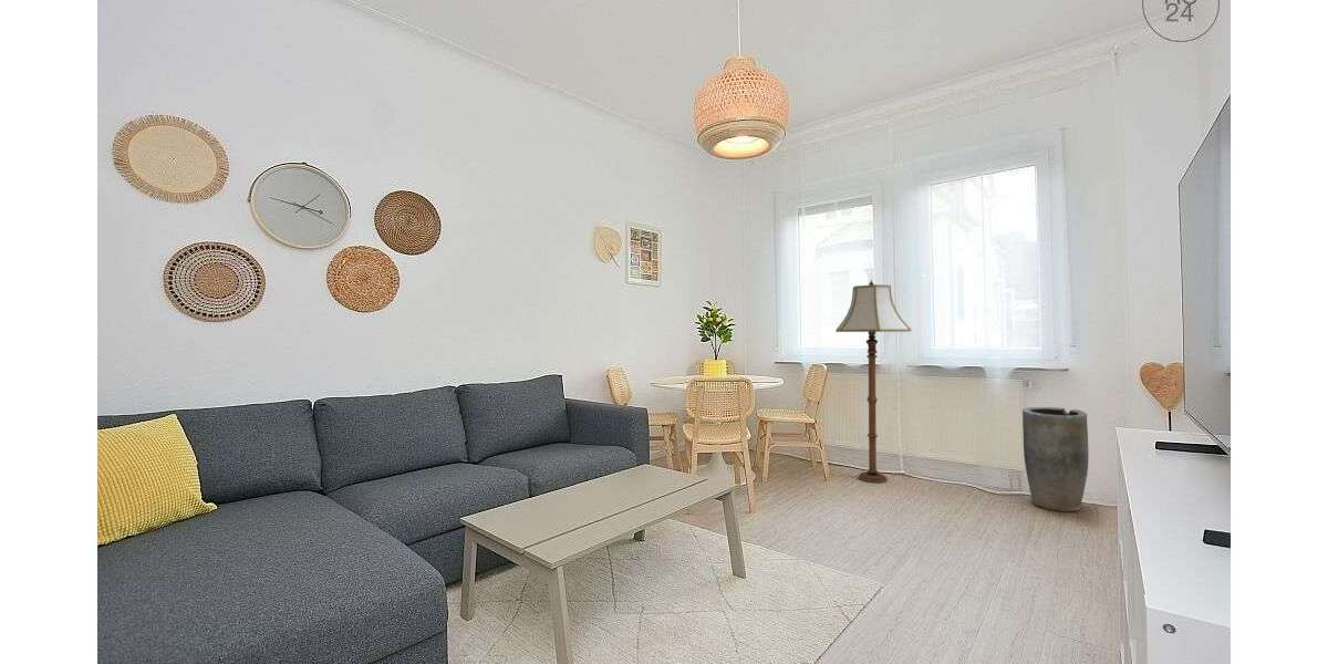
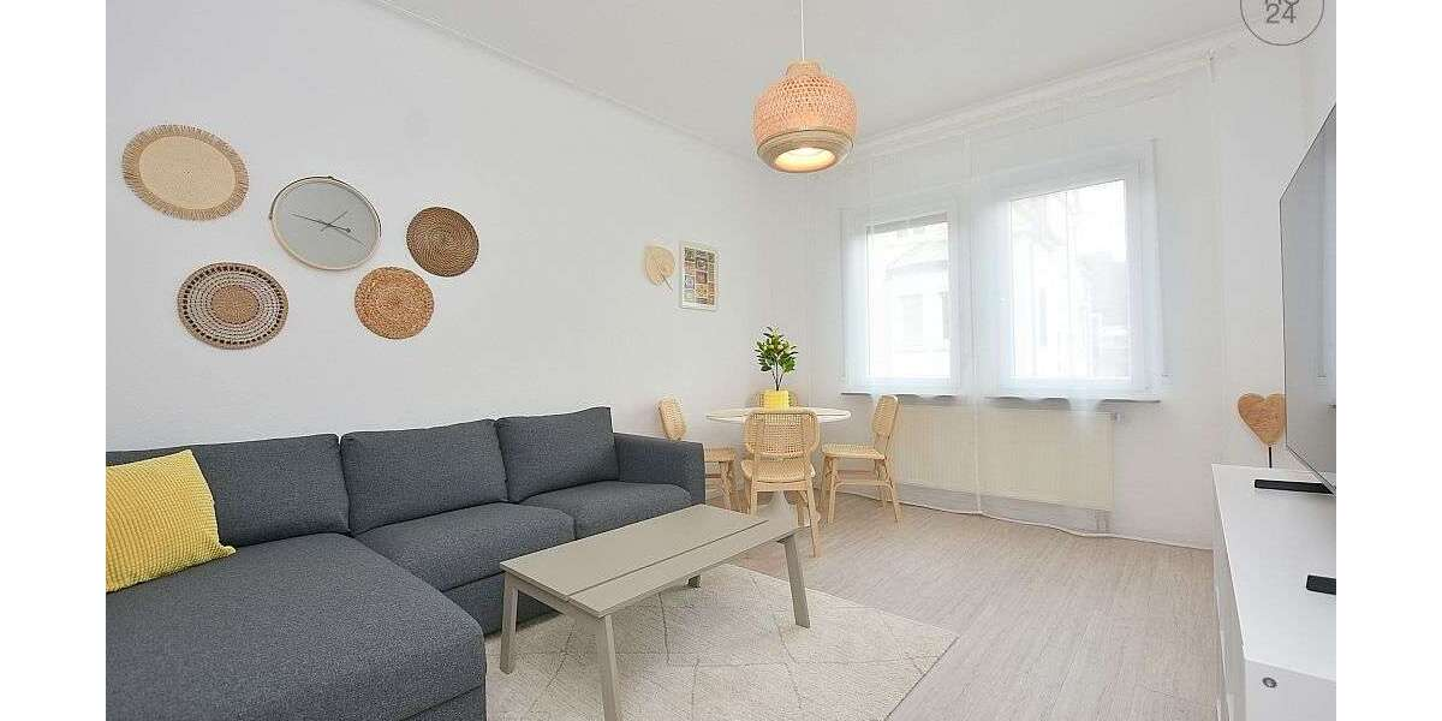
- vase (1055, 457)
- floor lamp (871, 378)
